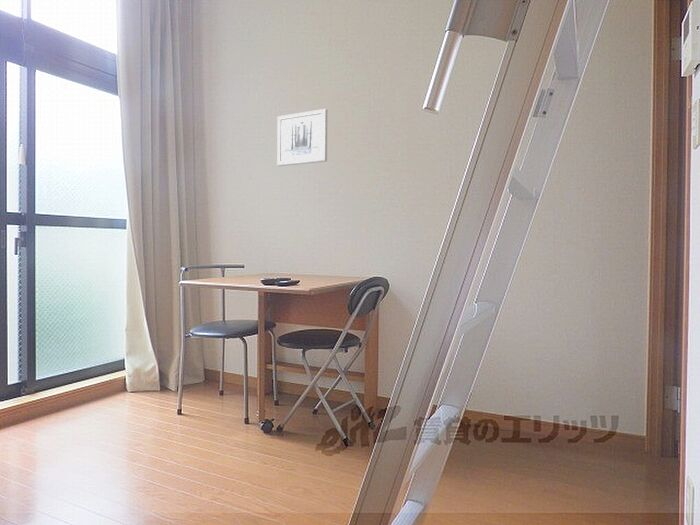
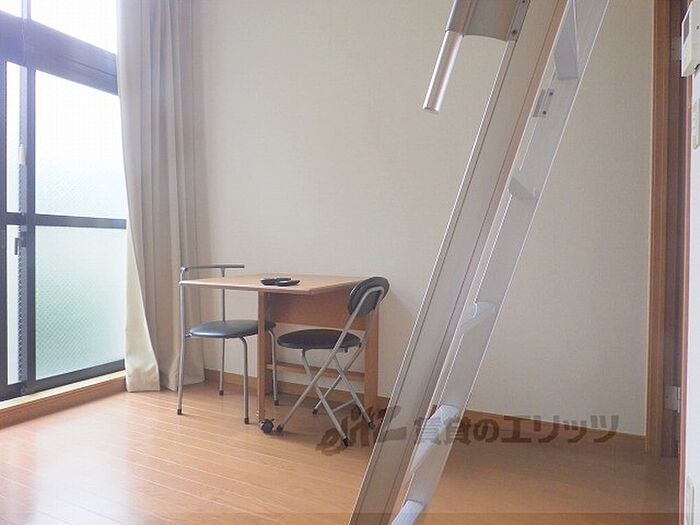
- wall art (301, 138)
